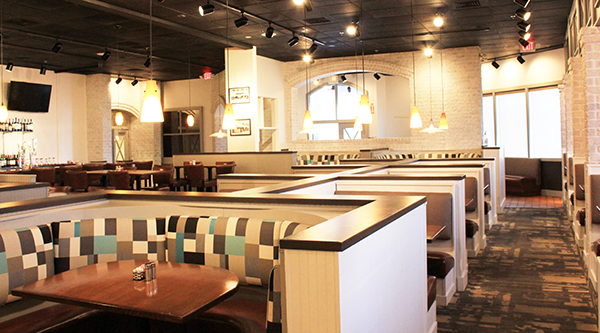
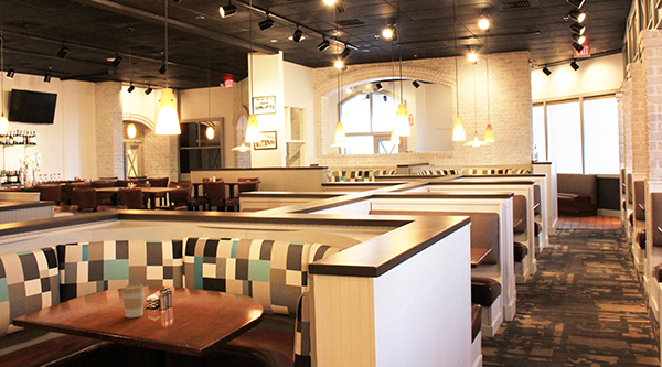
+ coffee cup (134, 300)
